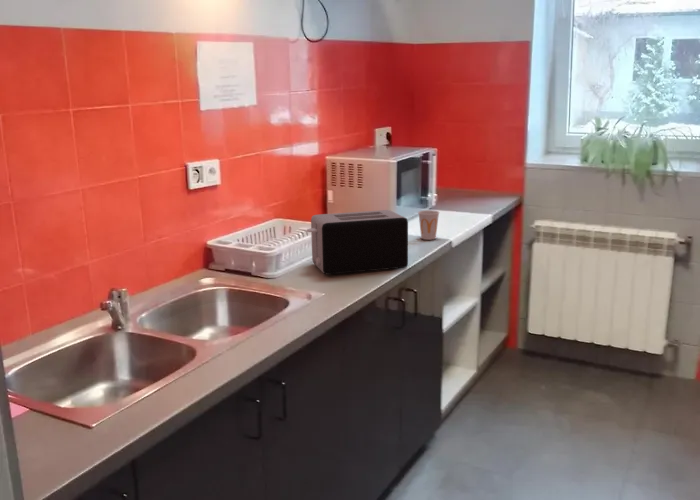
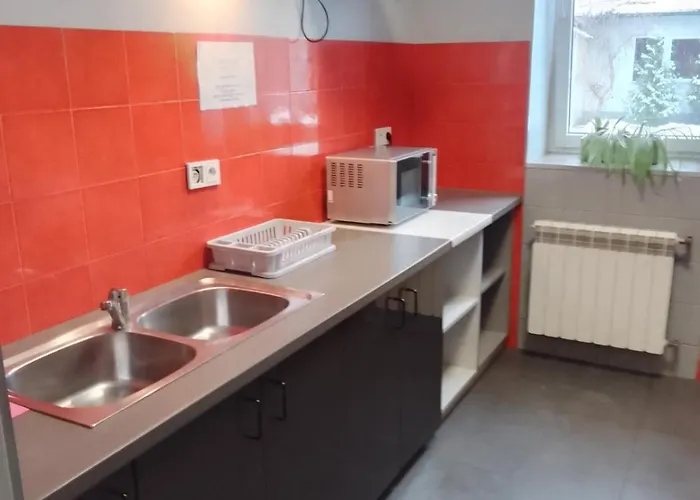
- toaster (359, 241)
- cup (428, 225)
